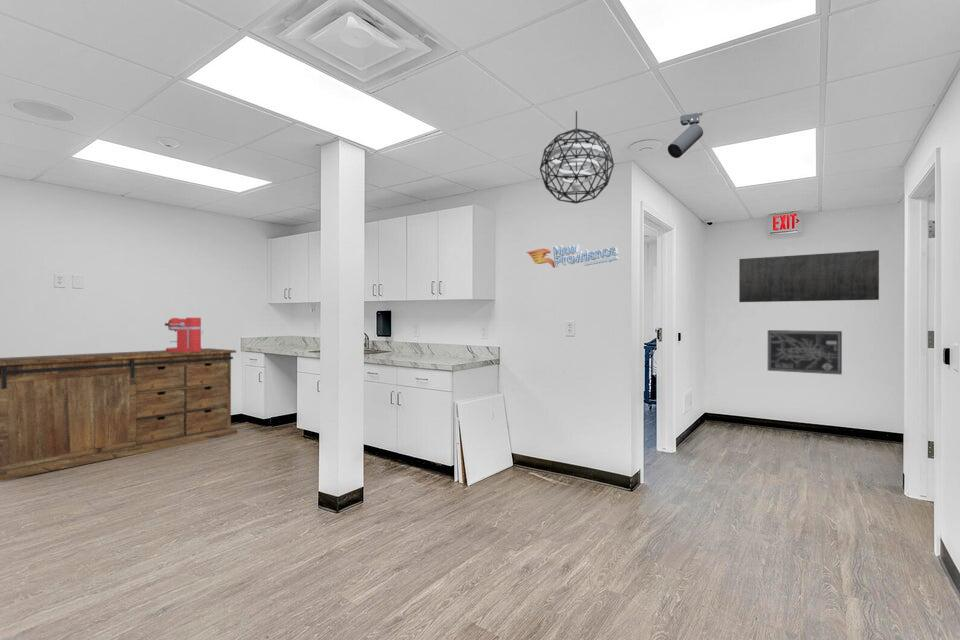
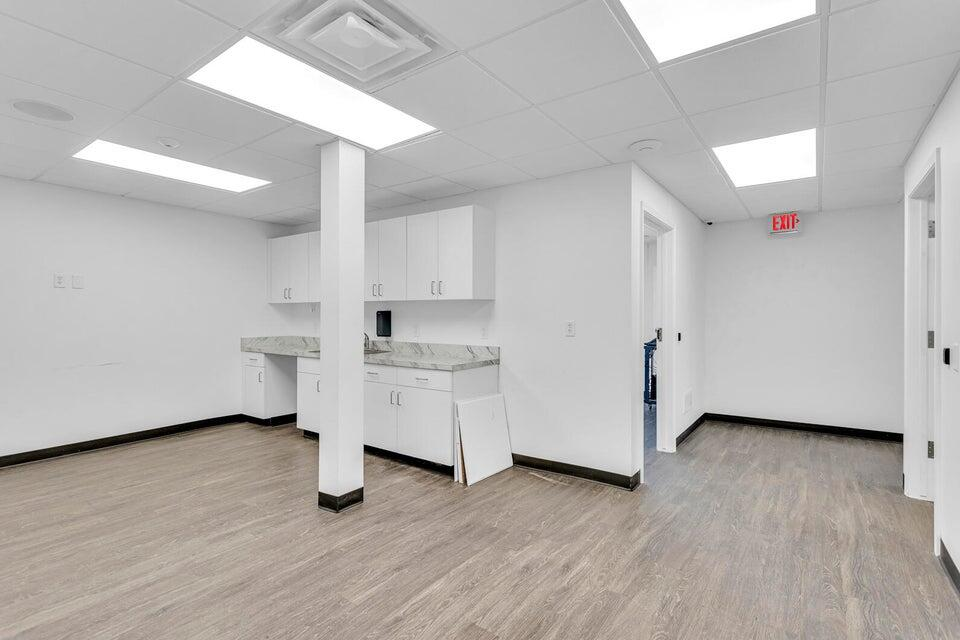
- logo (569, 263)
- track light (685, 135)
- sideboard (125, 401)
- wall panel (804, 278)
- wall art (803, 351)
- pendant light (576, 157)
- coffee maker (184, 334)
